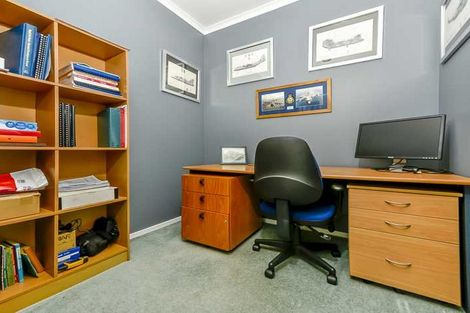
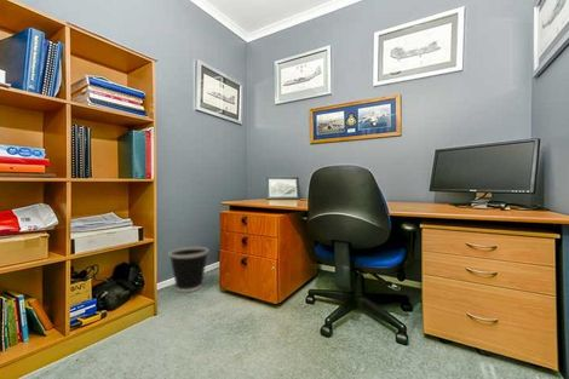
+ wastebasket (189, 269)
